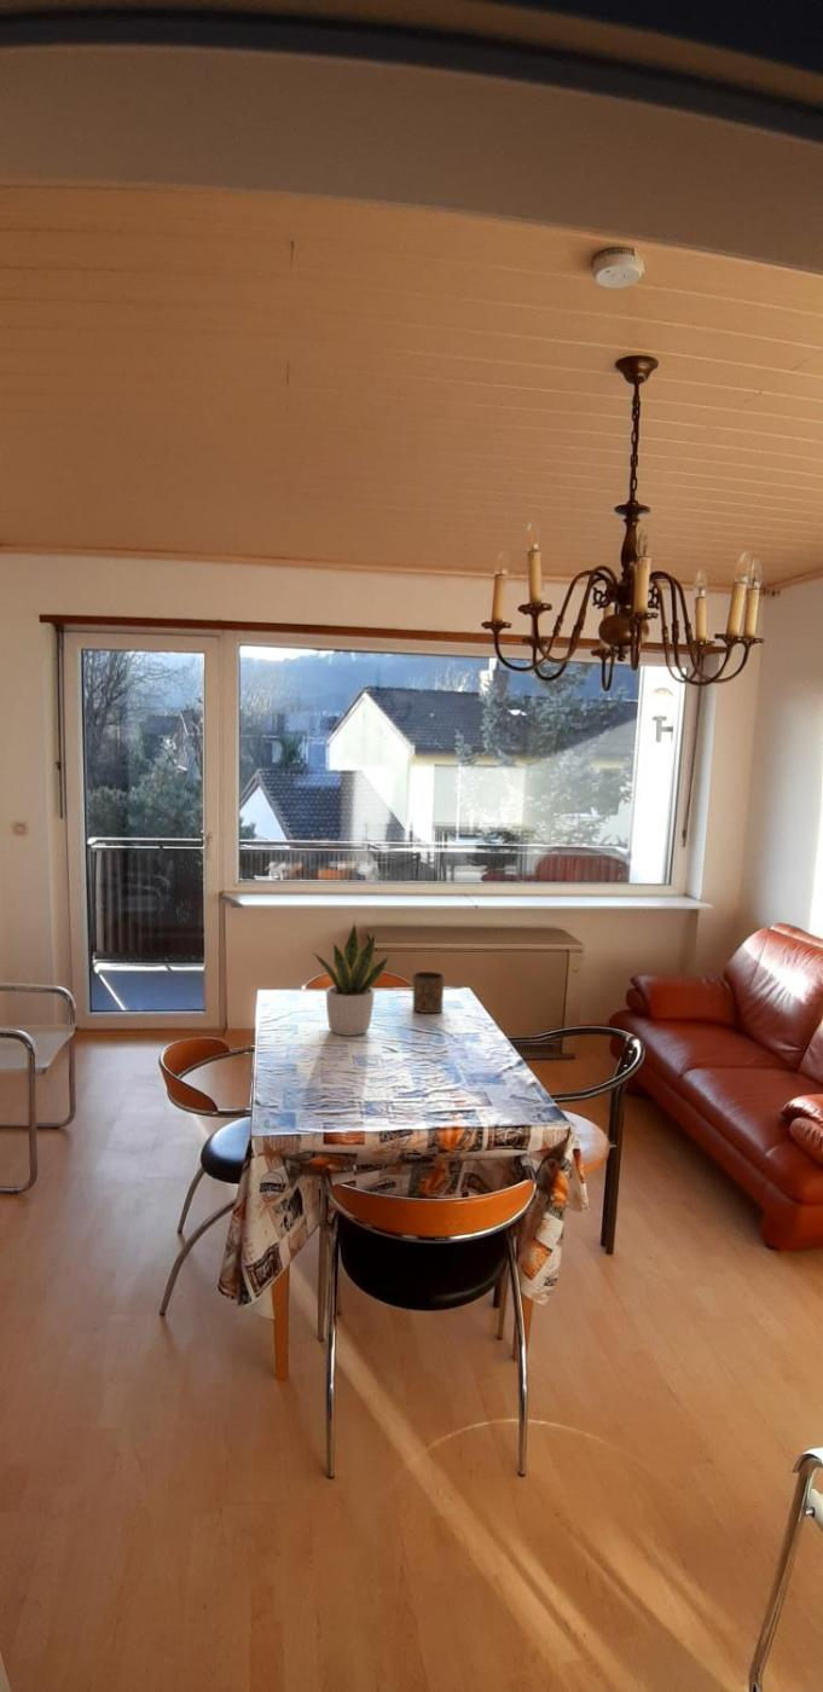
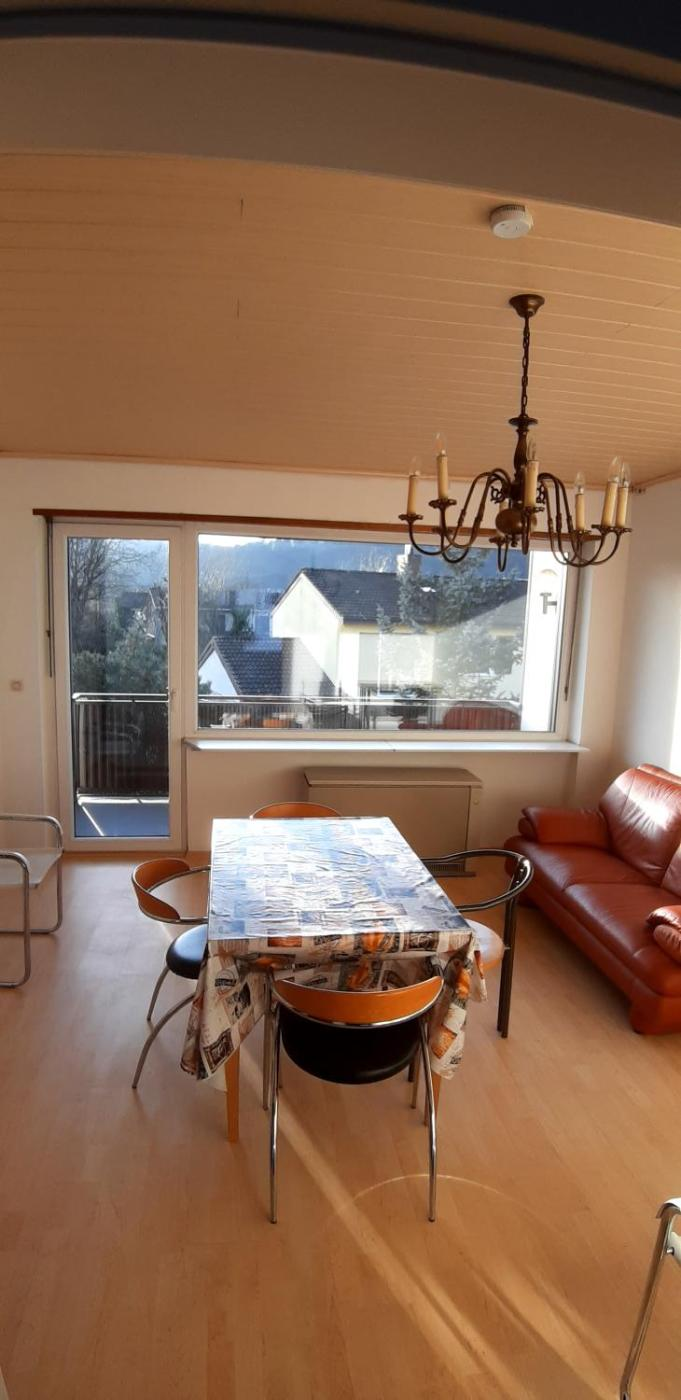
- potted plant (348, 975)
- cup (427, 992)
